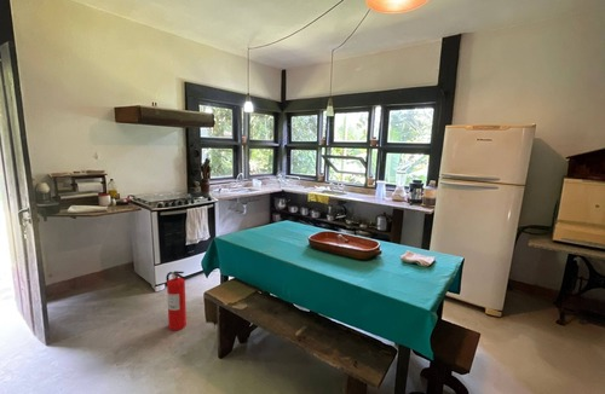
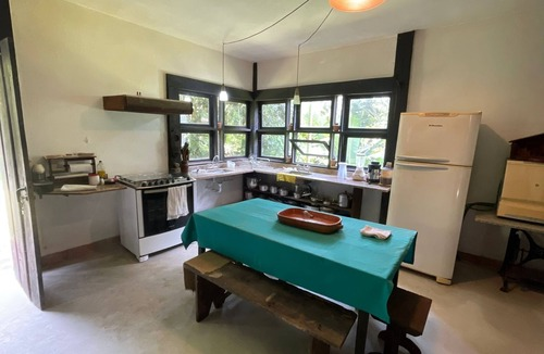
- fire extinguisher (175, 297)
